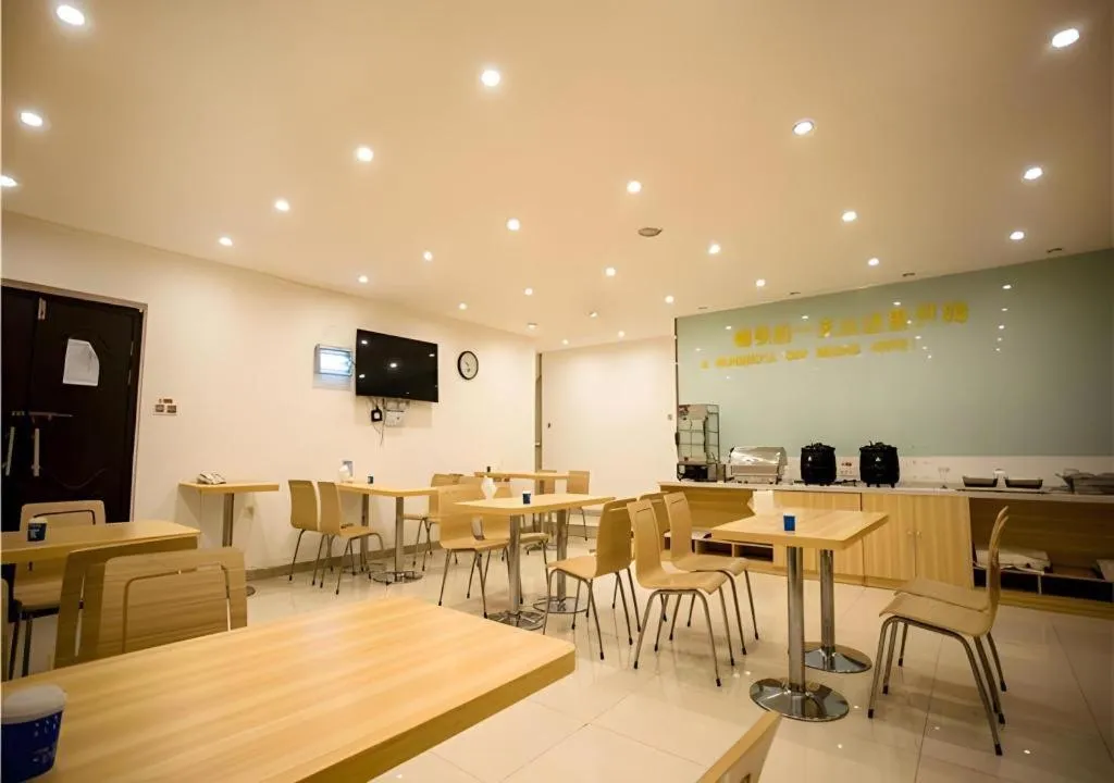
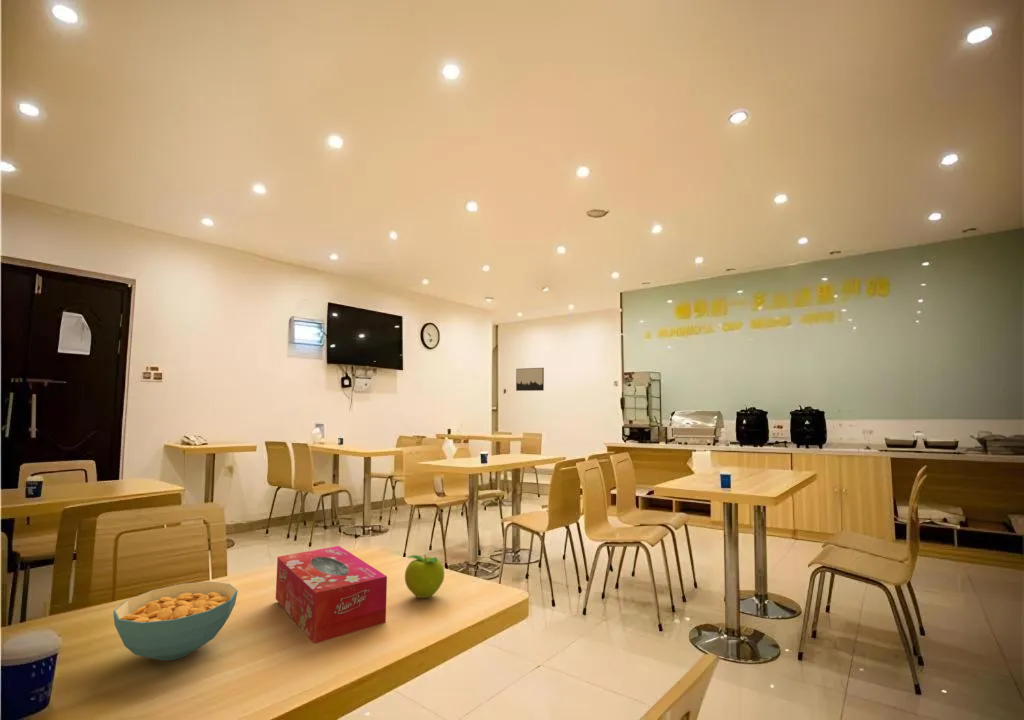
+ tissue box (328, 588)
+ cereal bowl (177, 626)
+ wall art (529, 379)
+ fruit (424, 575)
